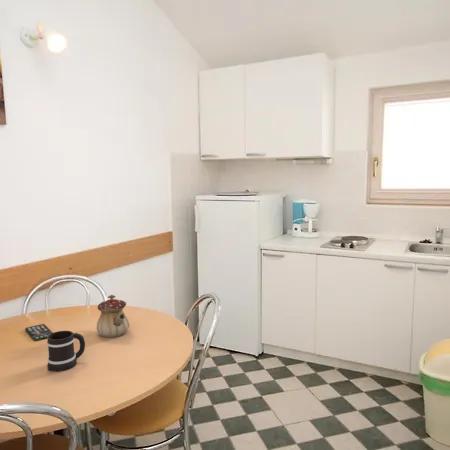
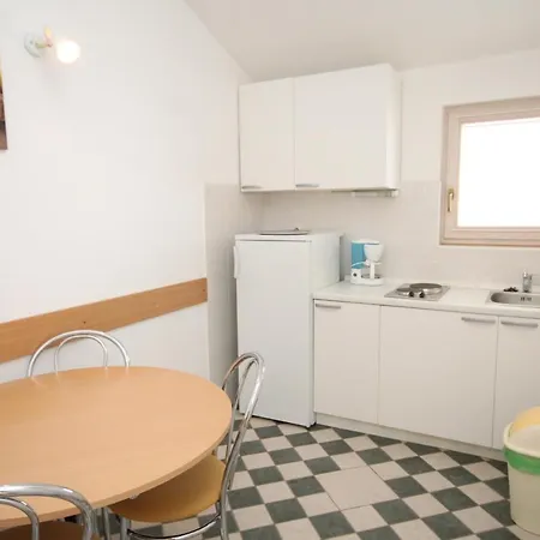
- teapot (111, 313)
- smartphone (39, 332)
- mug (66, 348)
